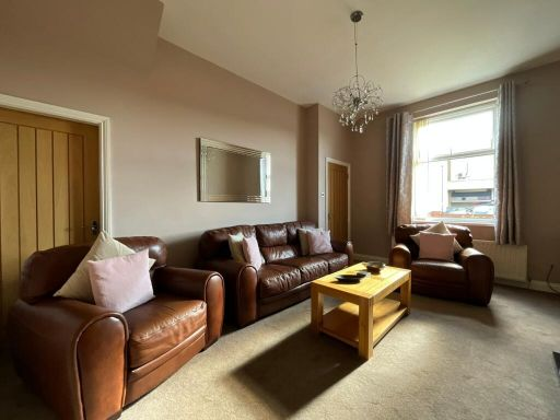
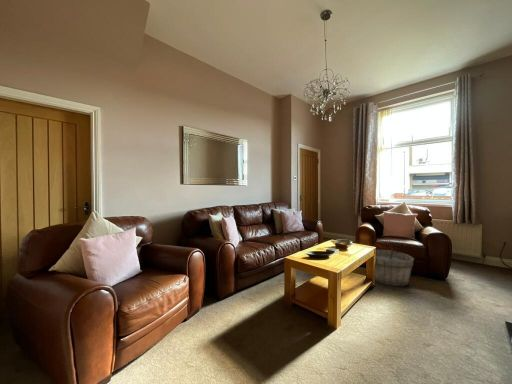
+ wooden bucket (388, 262)
